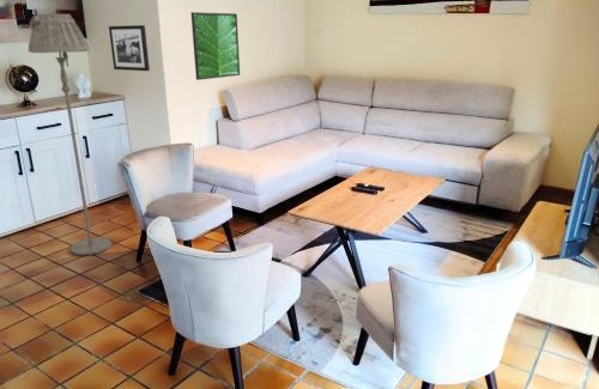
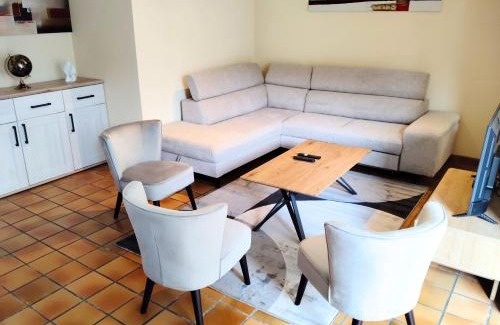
- floor lamp (73, 139)
- picture frame (128, 48)
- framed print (217, 45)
